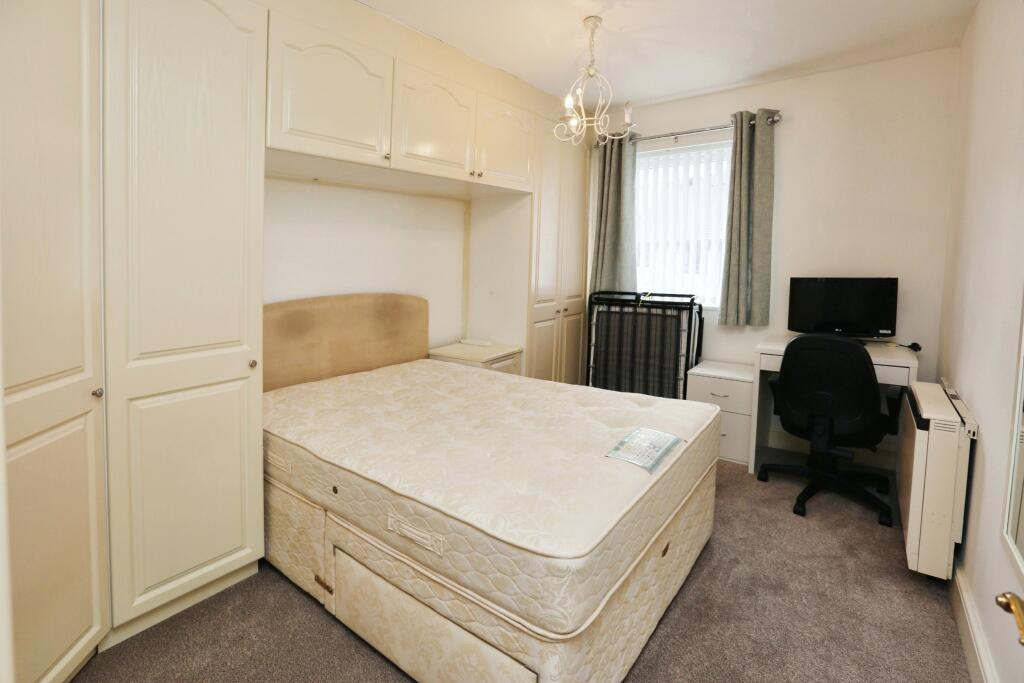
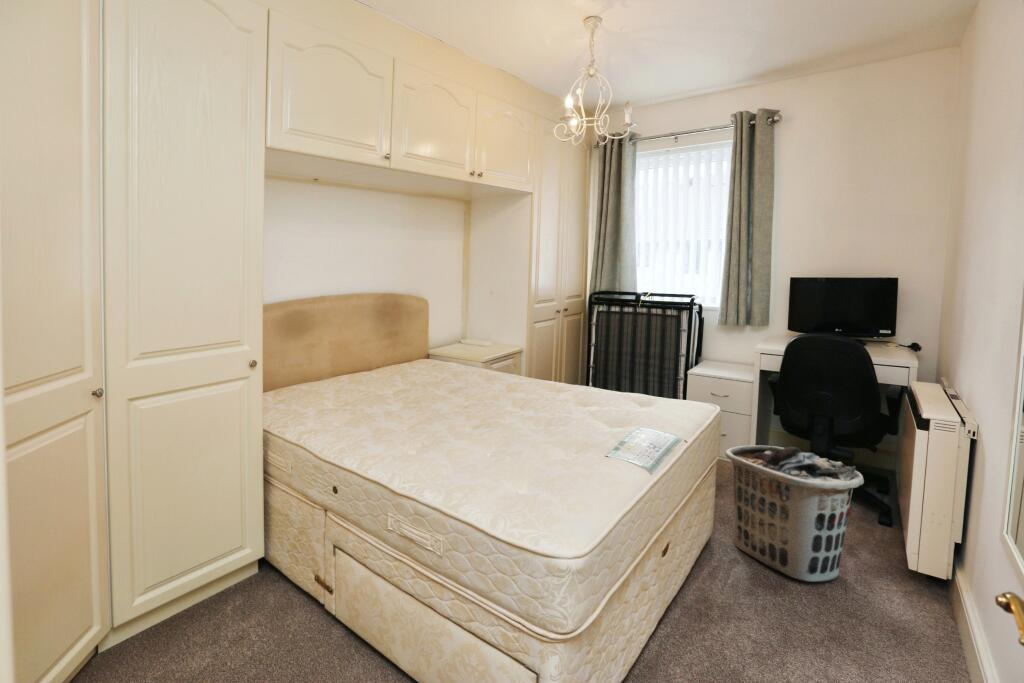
+ clothes hamper (786, 500)
